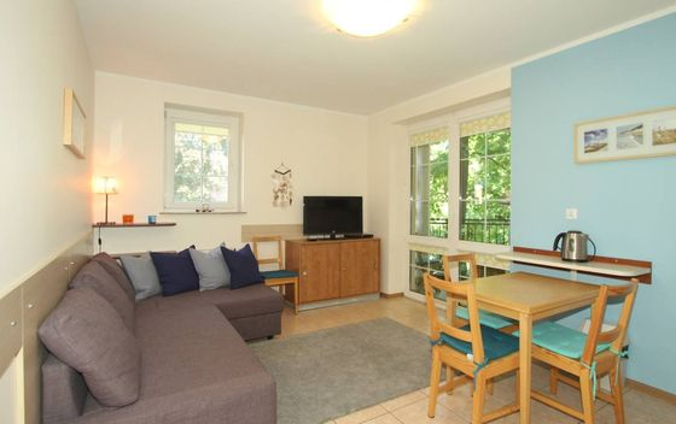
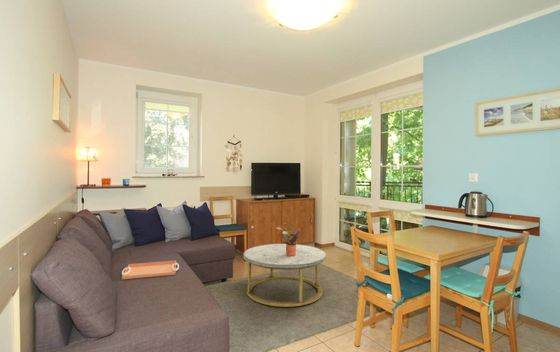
+ serving tray (151, 269)
+ potted plant (287, 238)
+ coffee table (284, 269)
